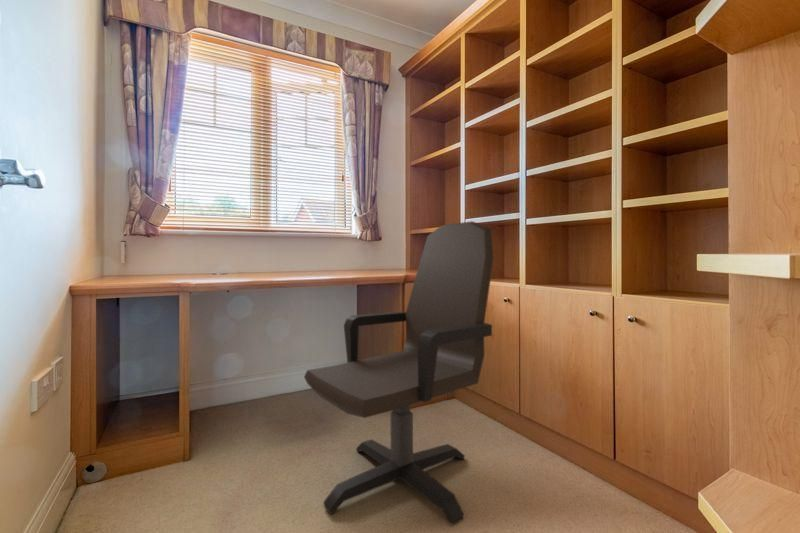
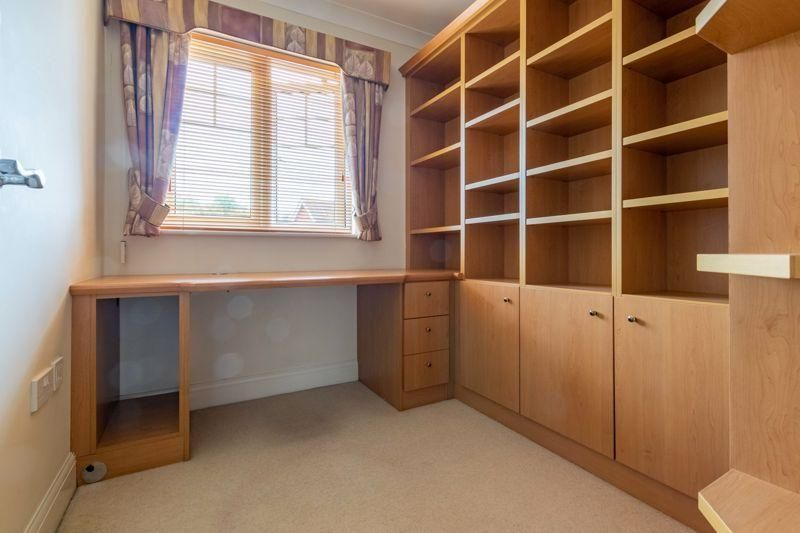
- office chair (403, 349)
